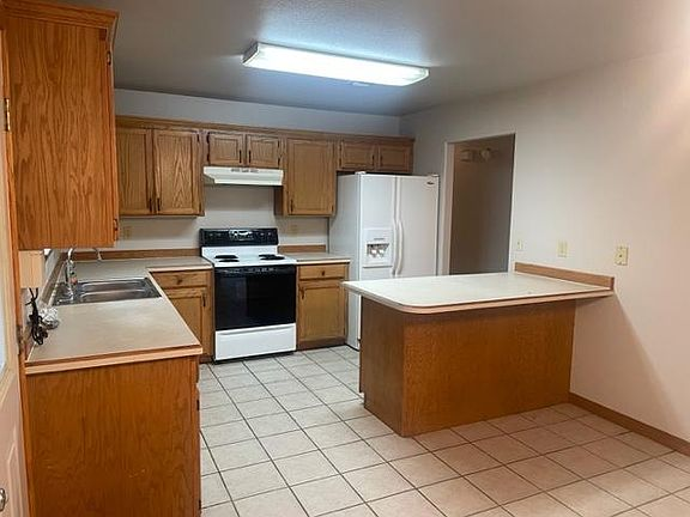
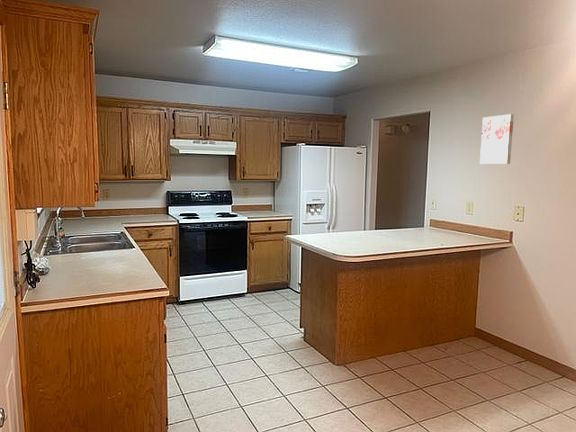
+ wall art (496, 140)
